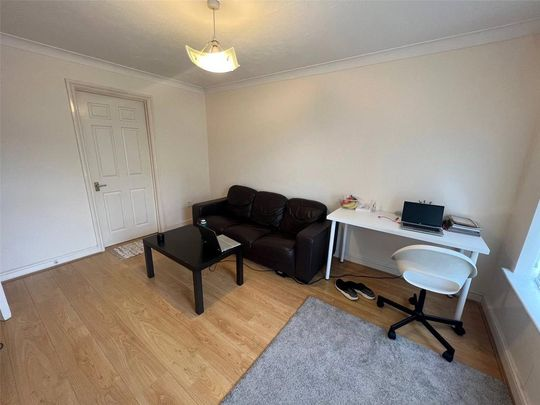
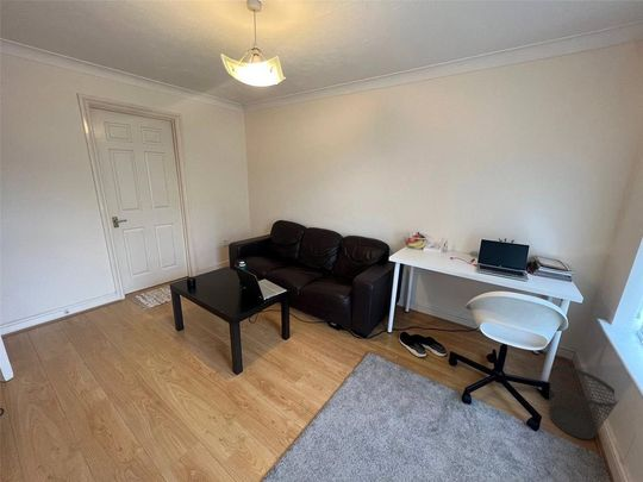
+ wastebasket (575, 403)
